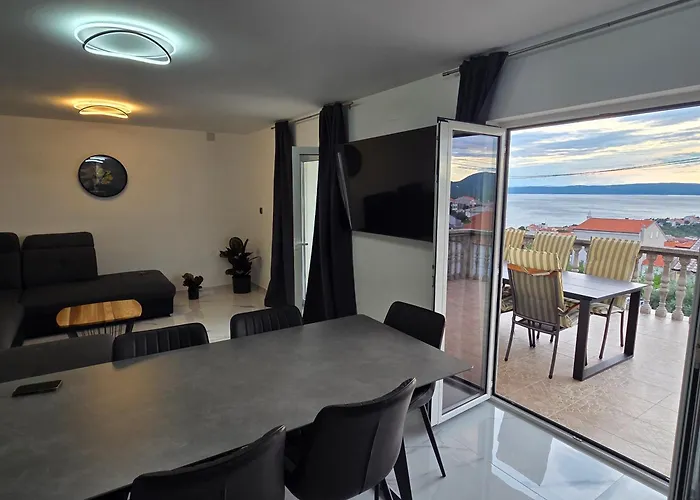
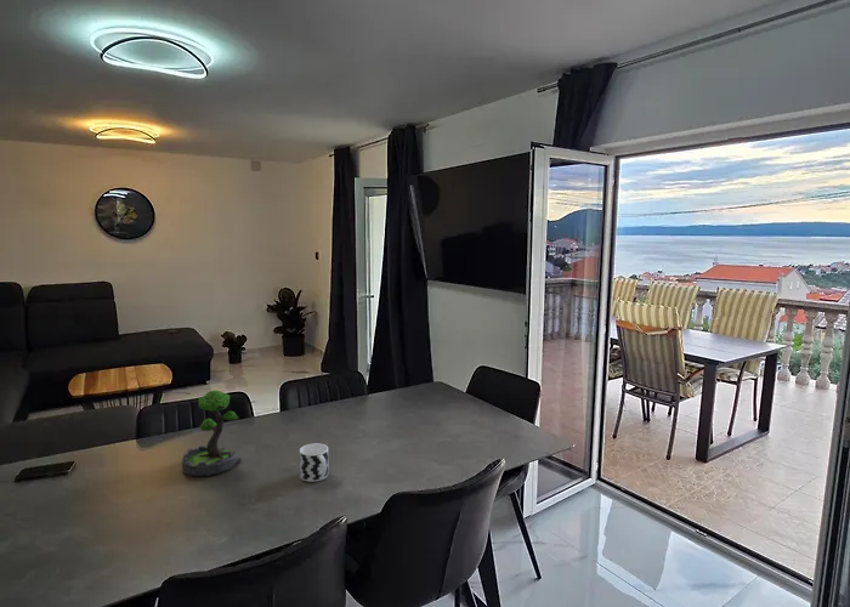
+ cup (316, 464)
+ plant (210, 427)
